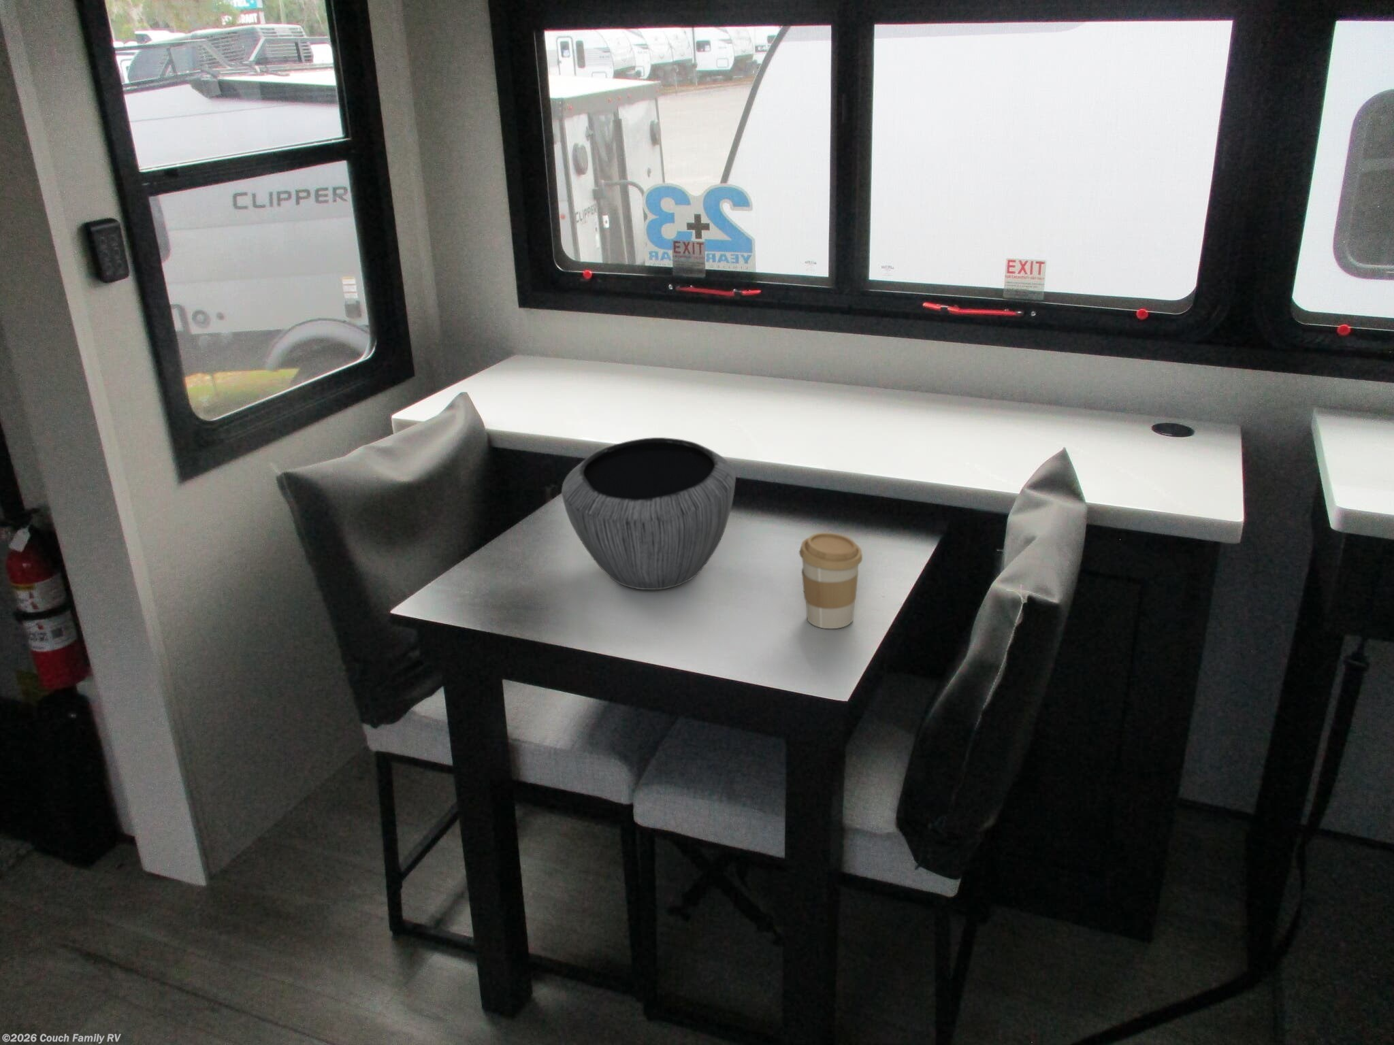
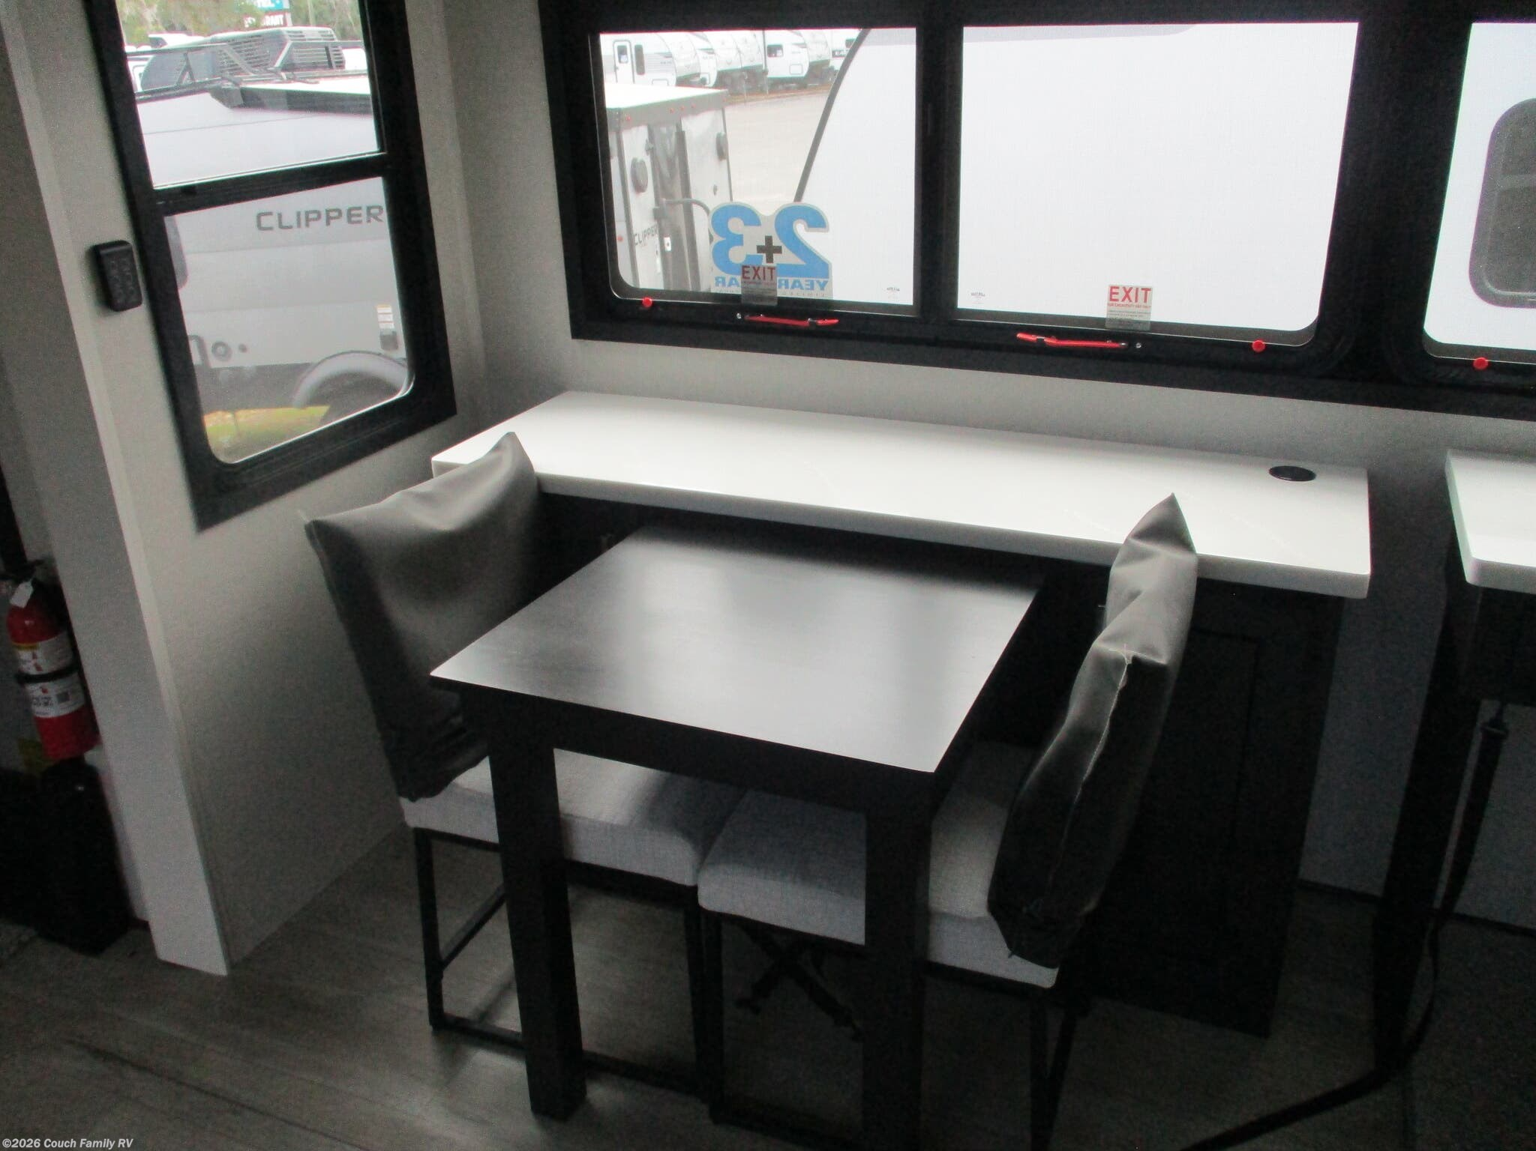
- coffee cup (831, 578)
- bowl (651, 518)
